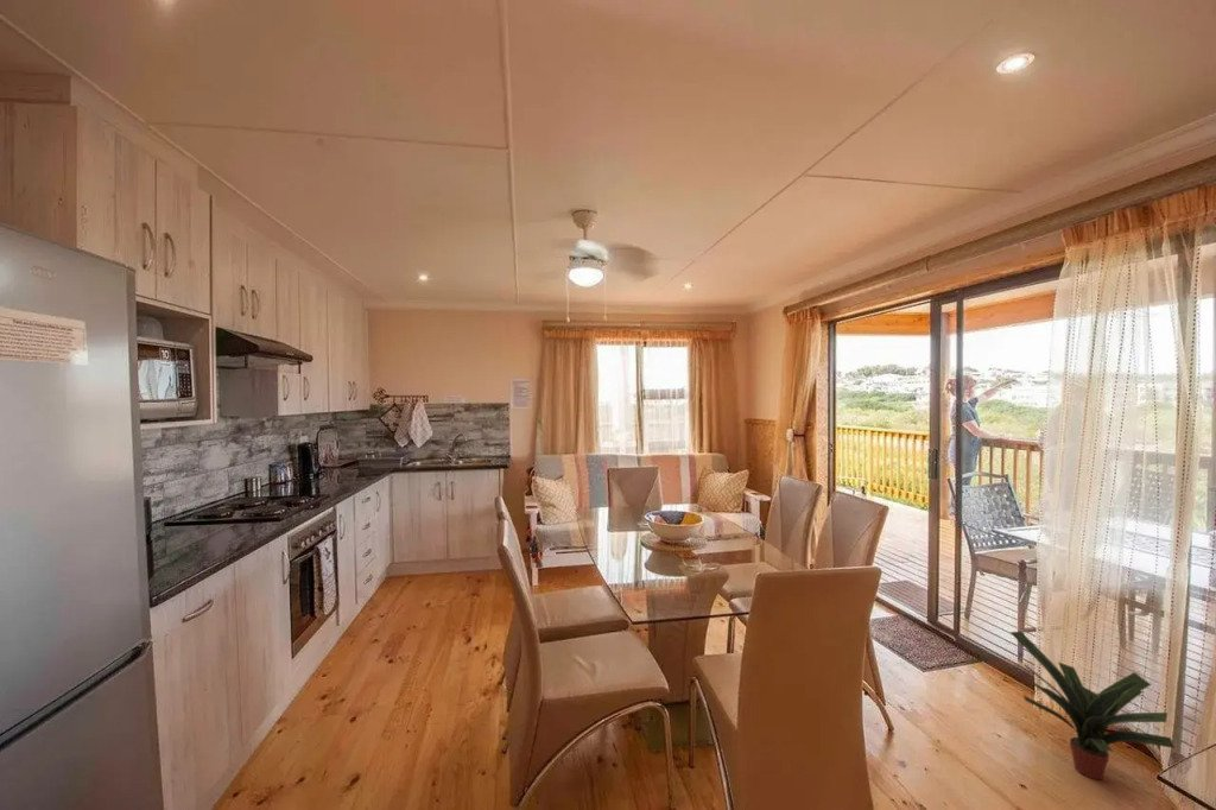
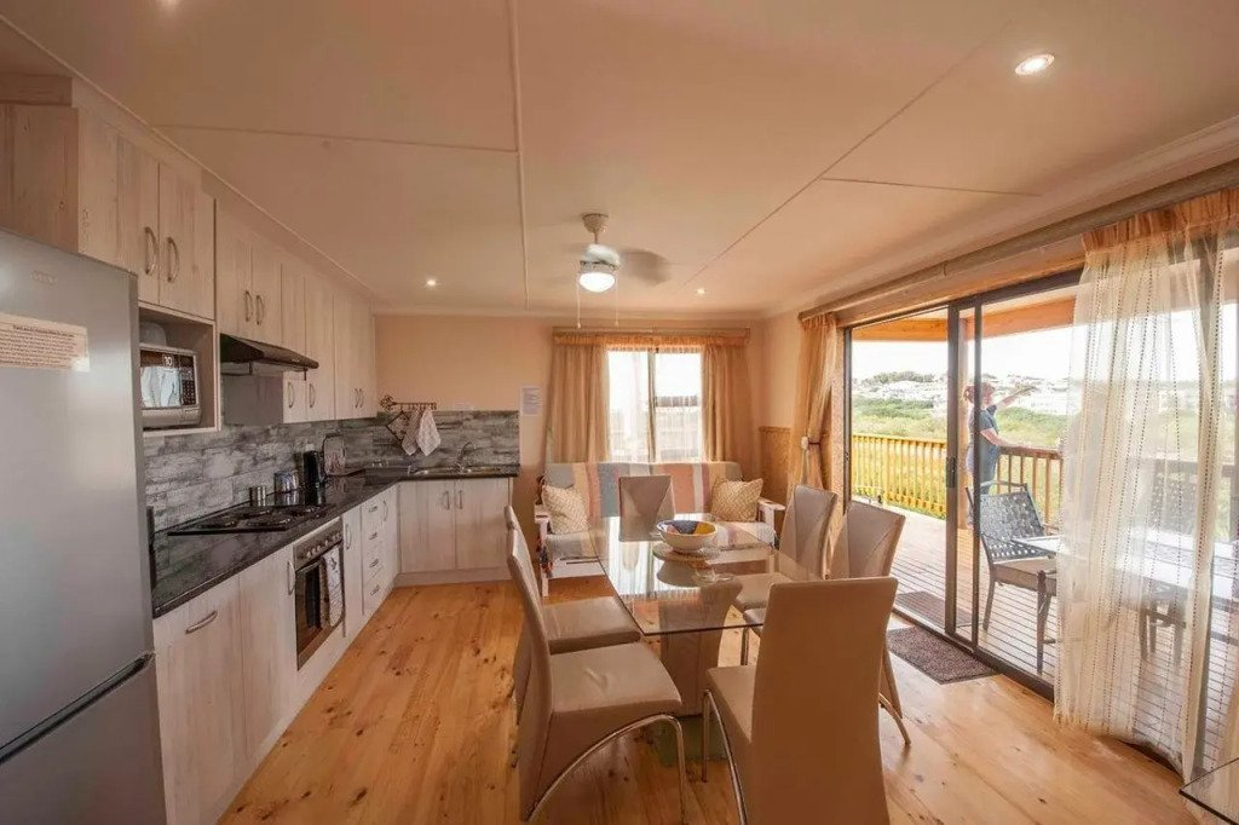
- potted plant (1082, 710)
